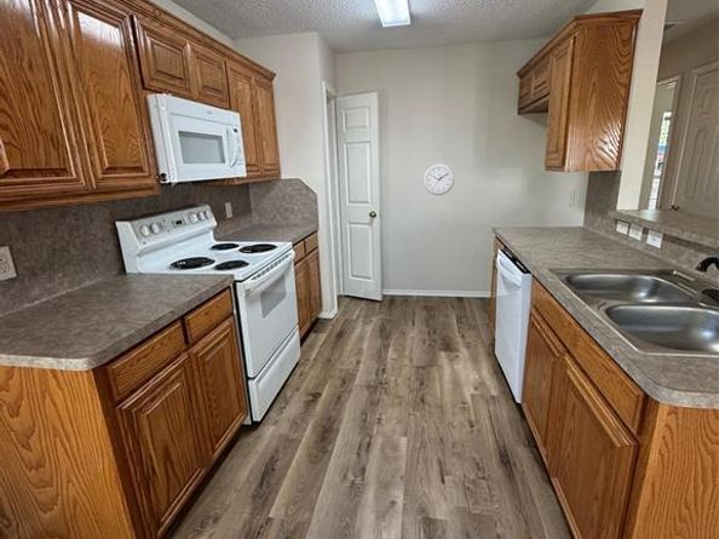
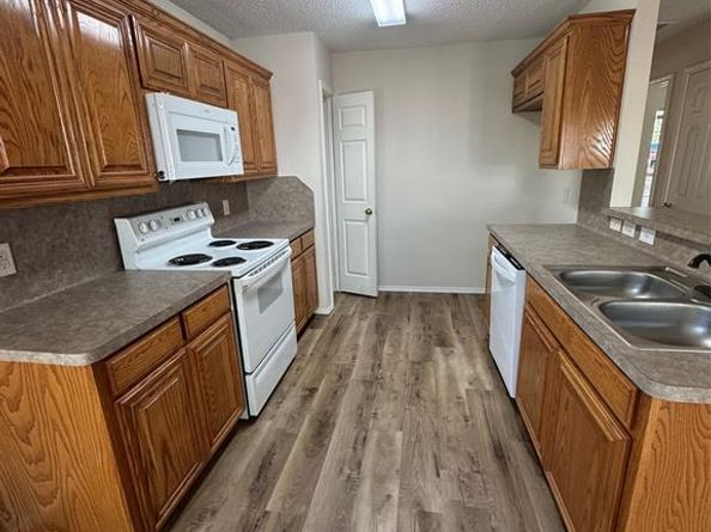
- wall clock (438, 179)
